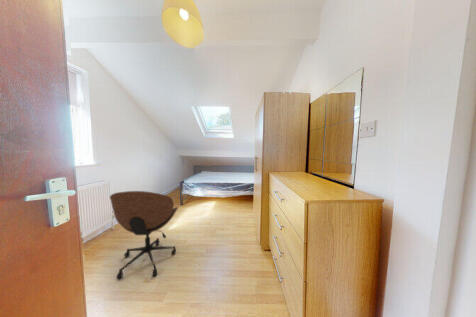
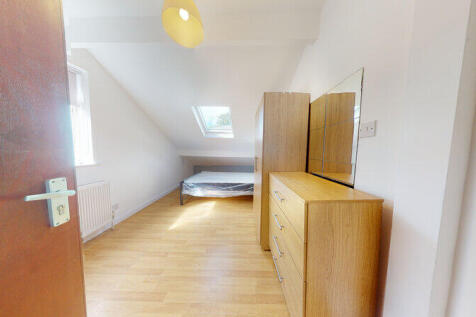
- office chair (148, 221)
